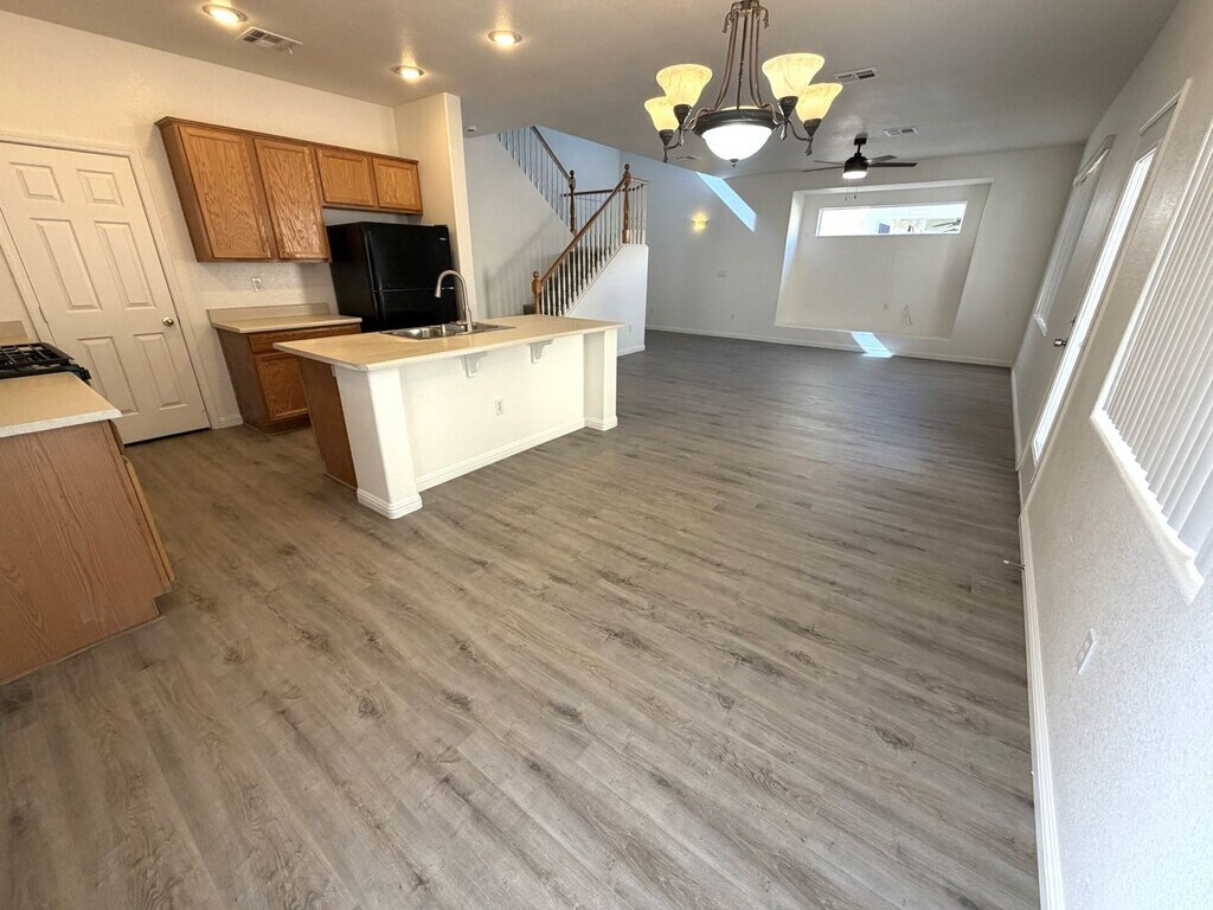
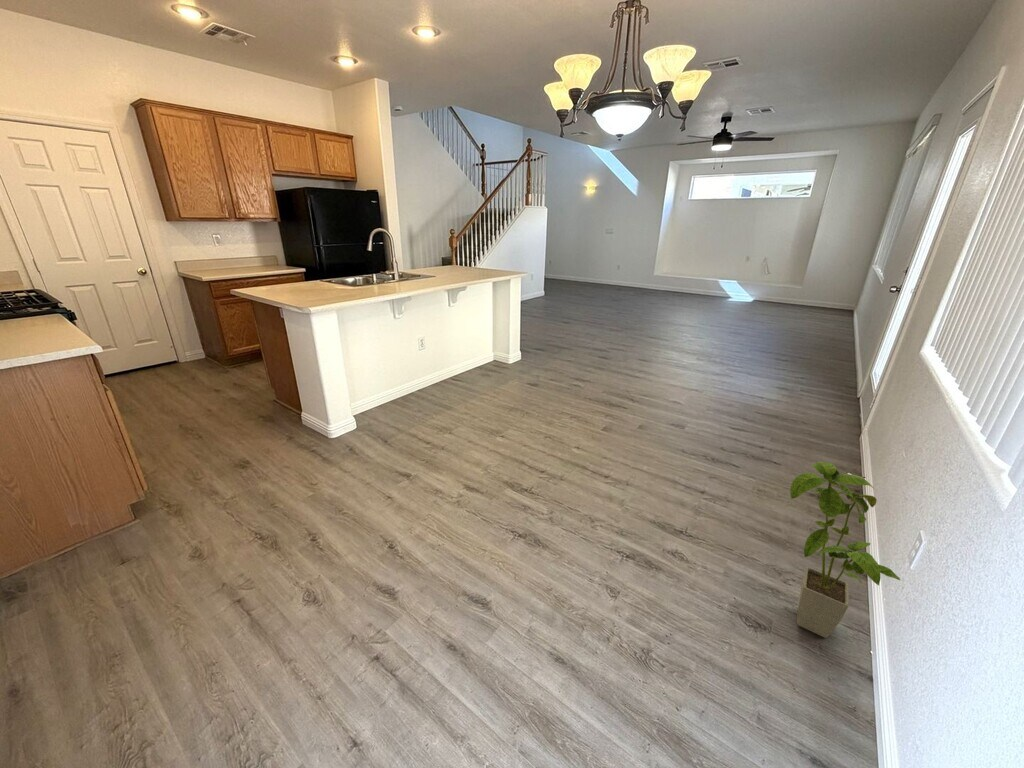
+ house plant (824, 560)
